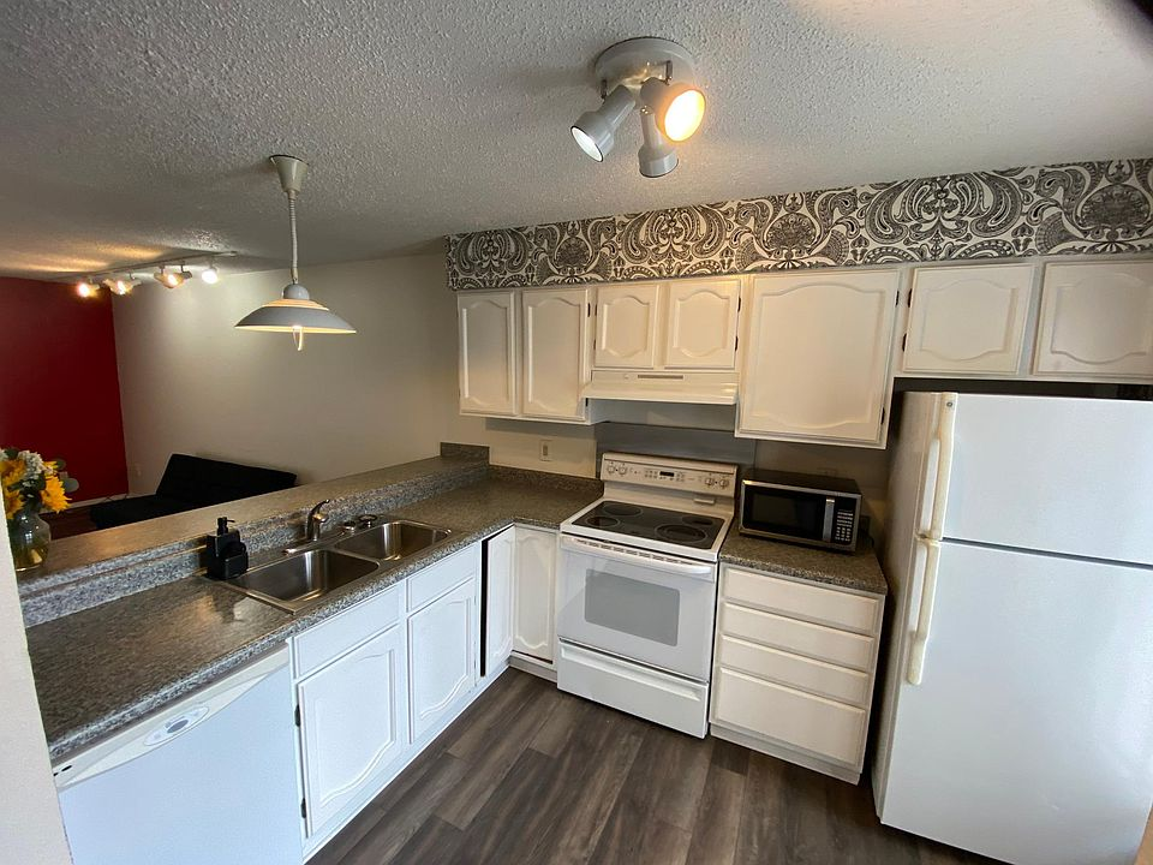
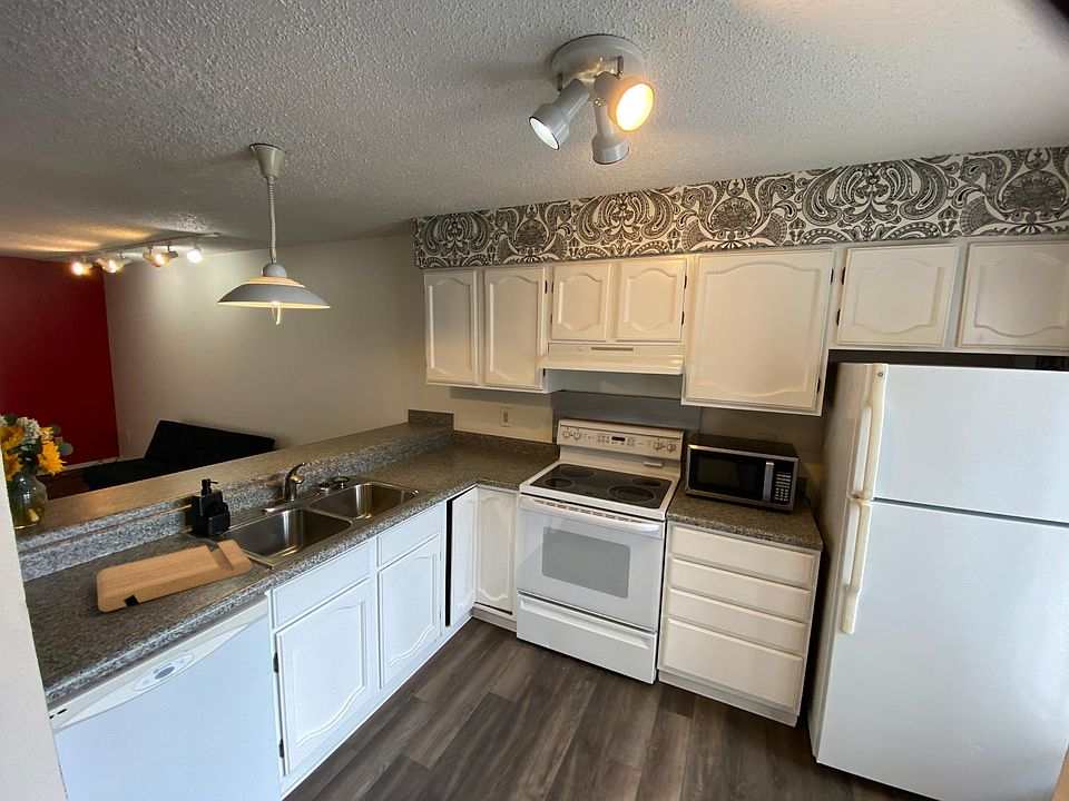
+ cutting board (177, 571)
